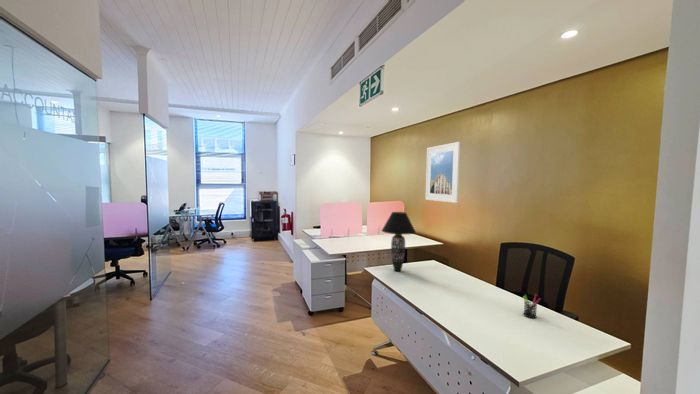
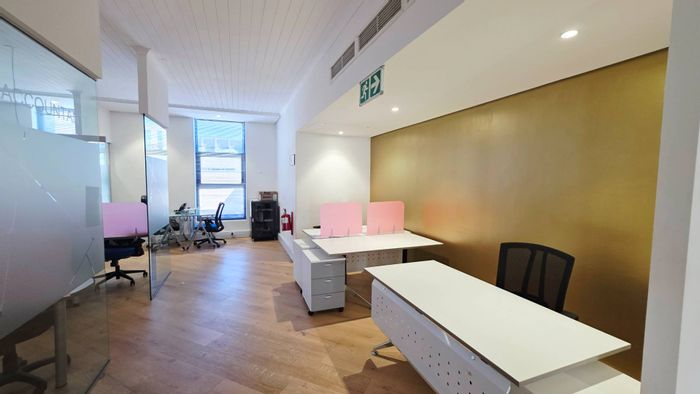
- table lamp (398, 241)
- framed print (441, 173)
- pen holder (530, 304)
